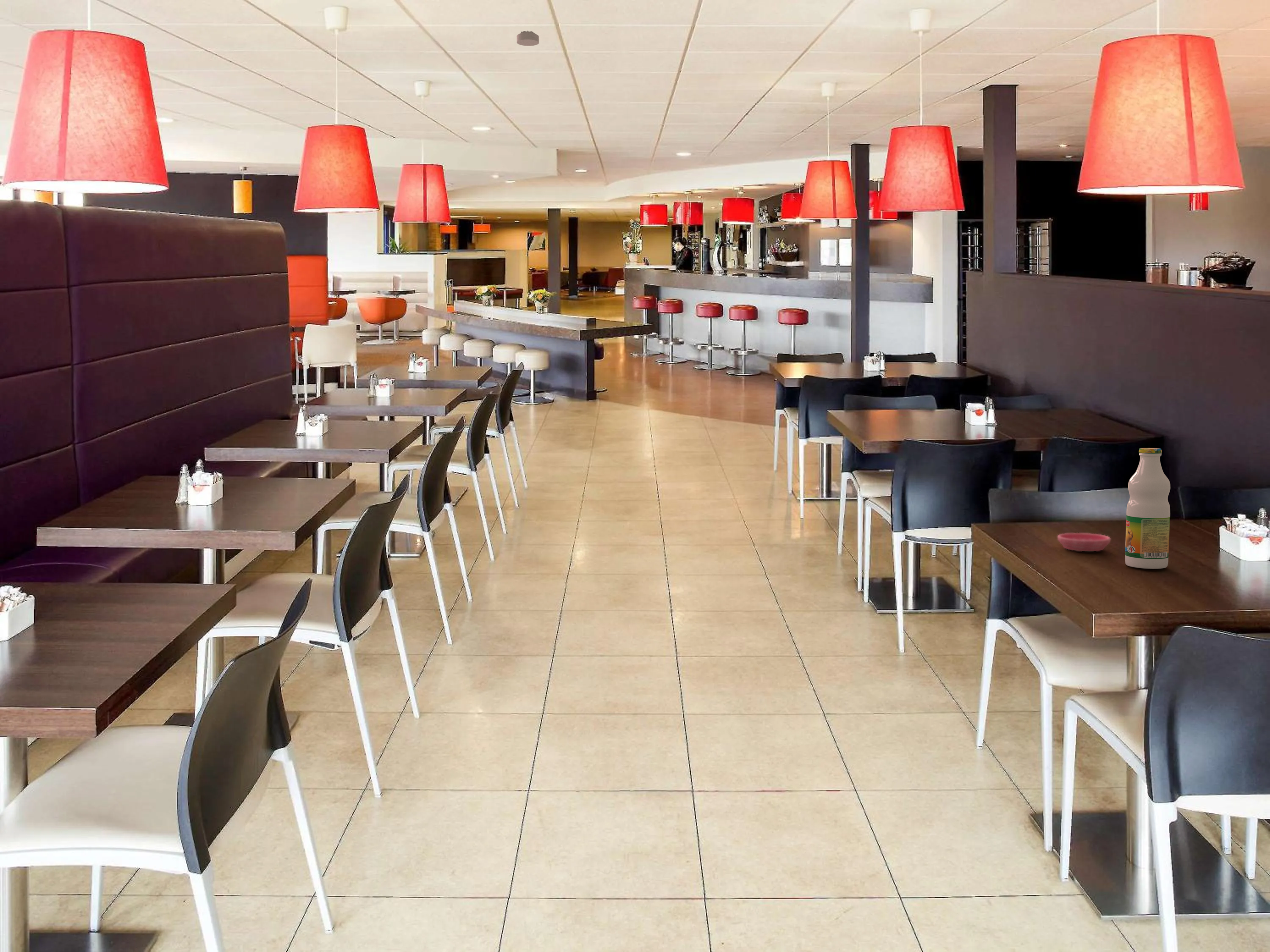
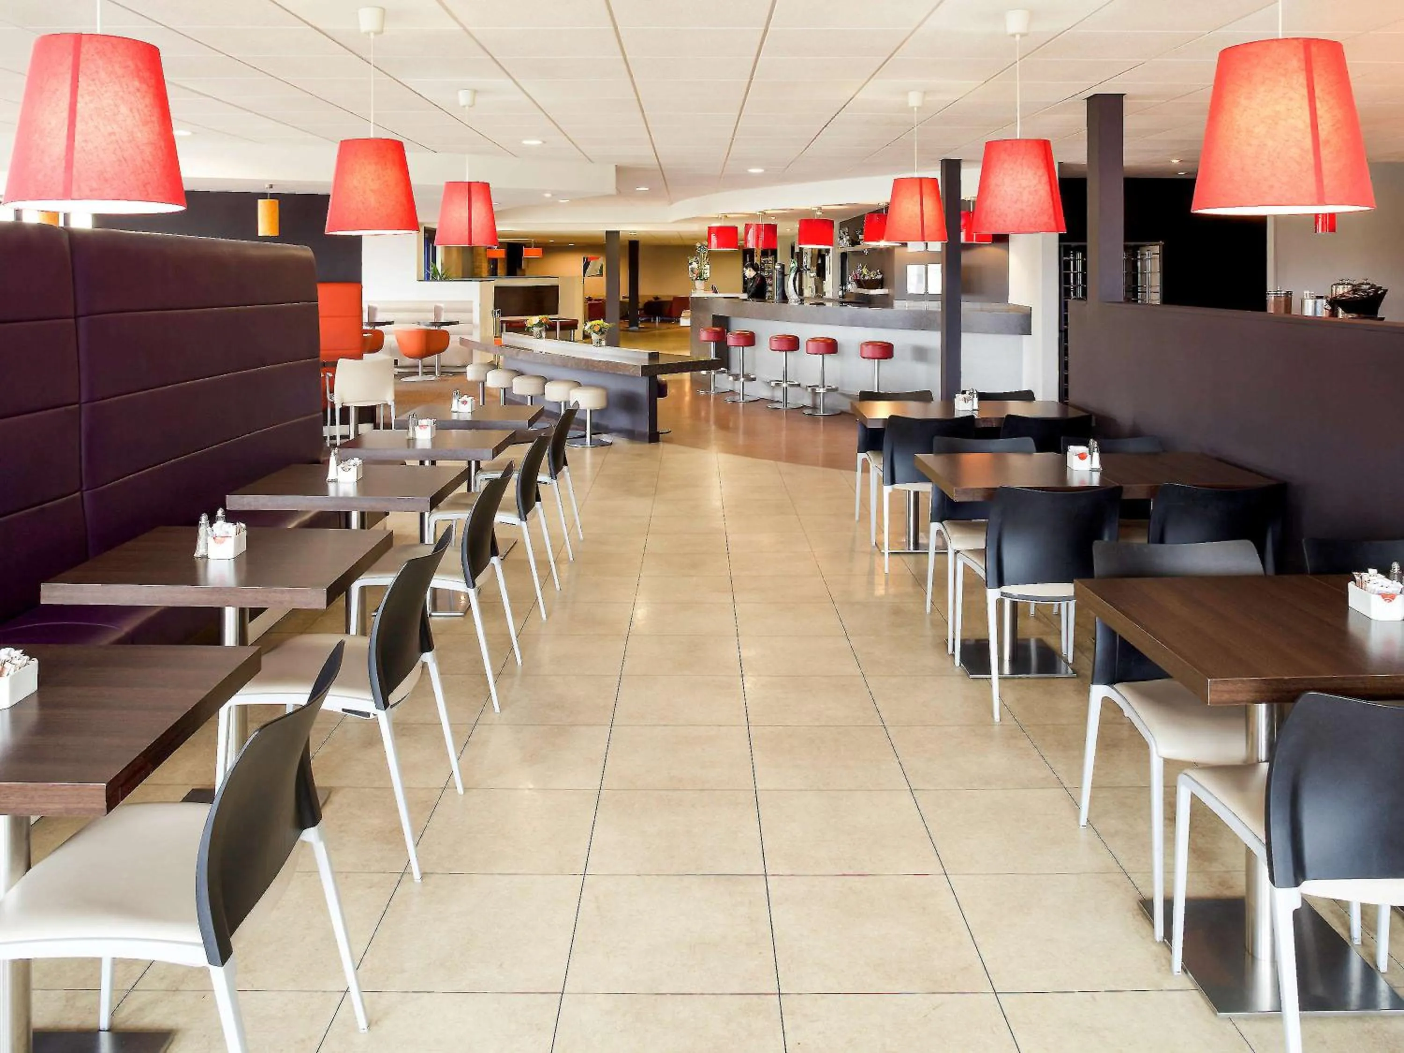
- saucer (1083, 542)
- smoke detector (527, 37)
- bottle (1148, 507)
